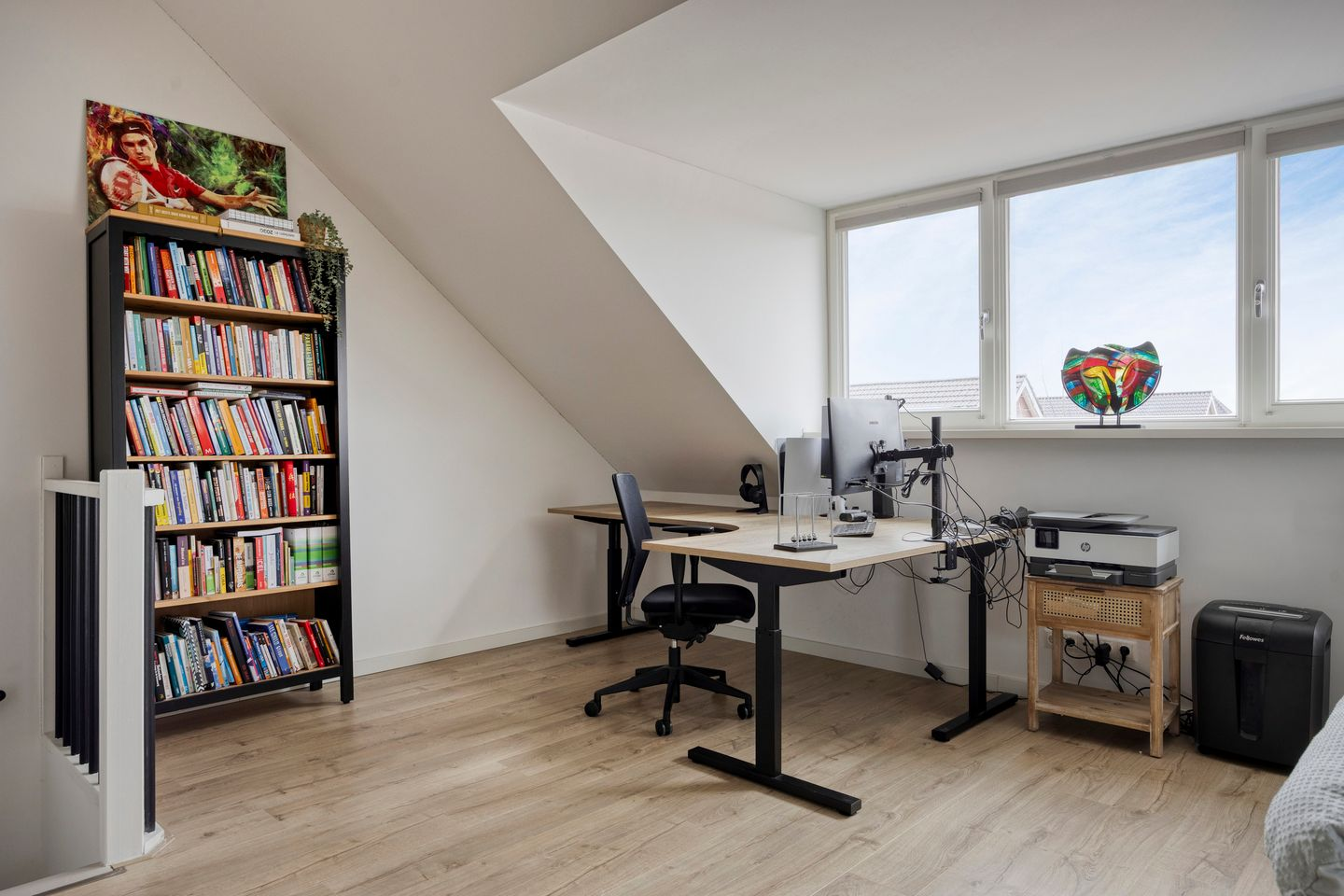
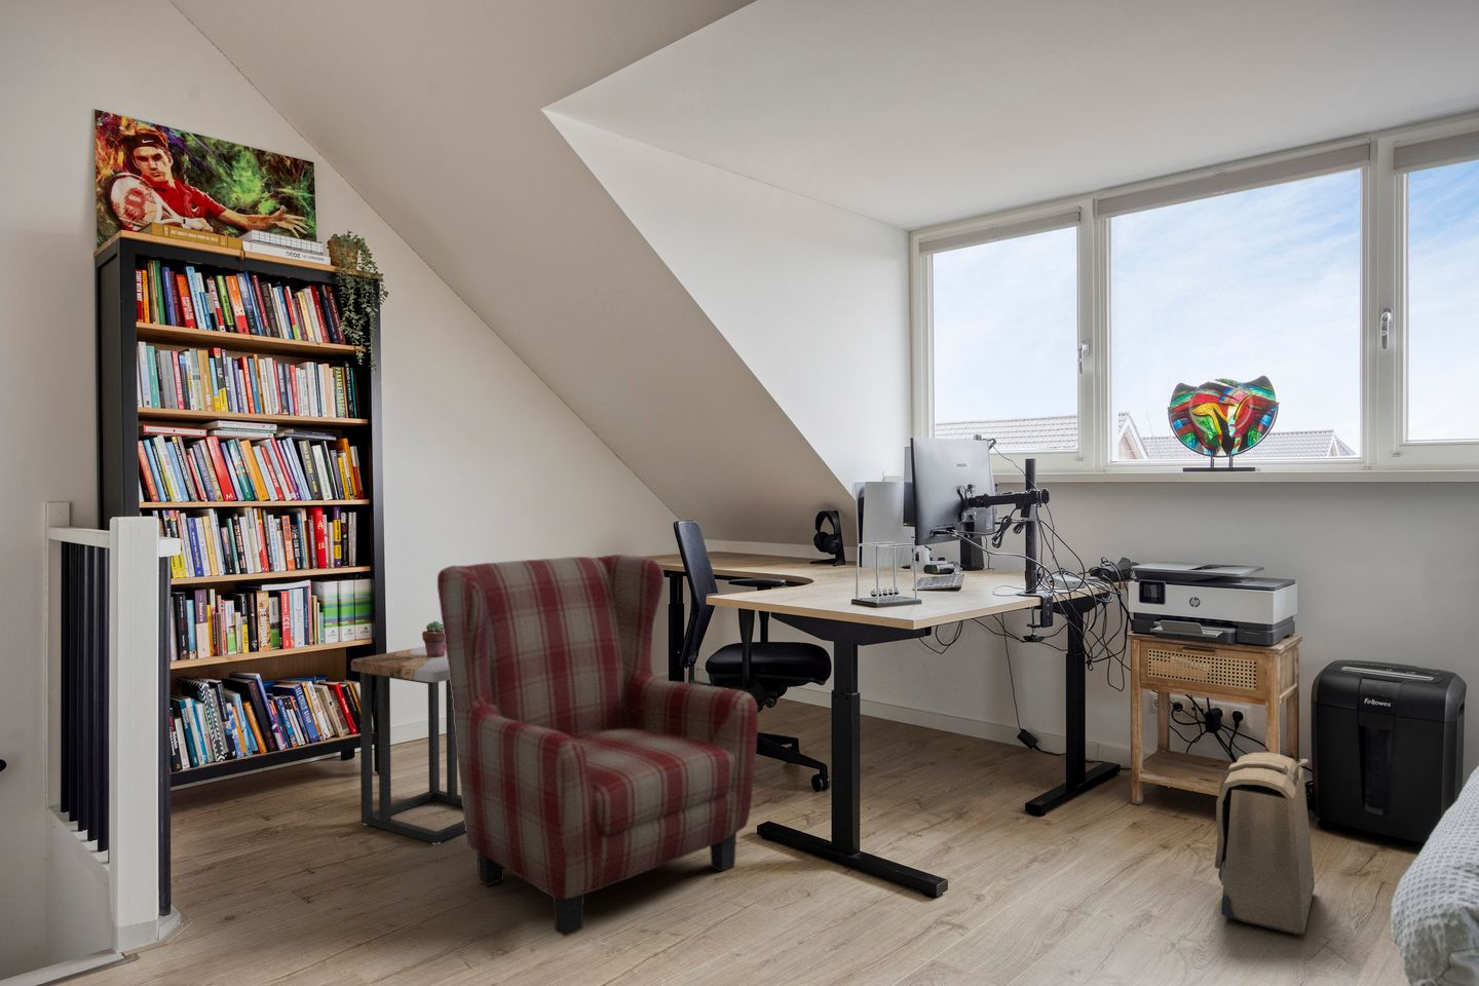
+ armchair (596, 716)
+ potted succulent (436, 638)
+ side table (431, 738)
+ backpack (1262, 829)
